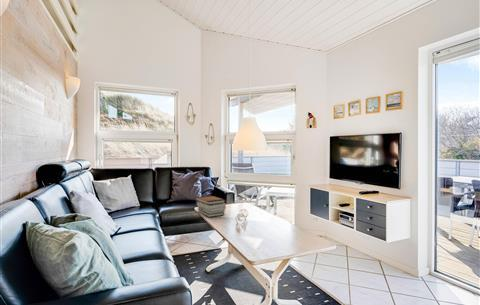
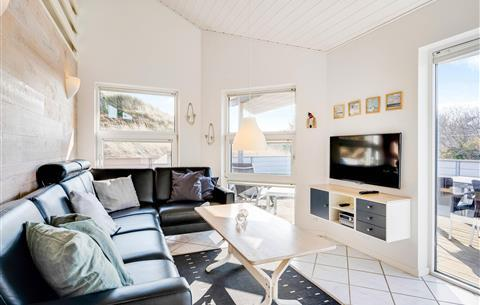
- book stack (210, 205)
